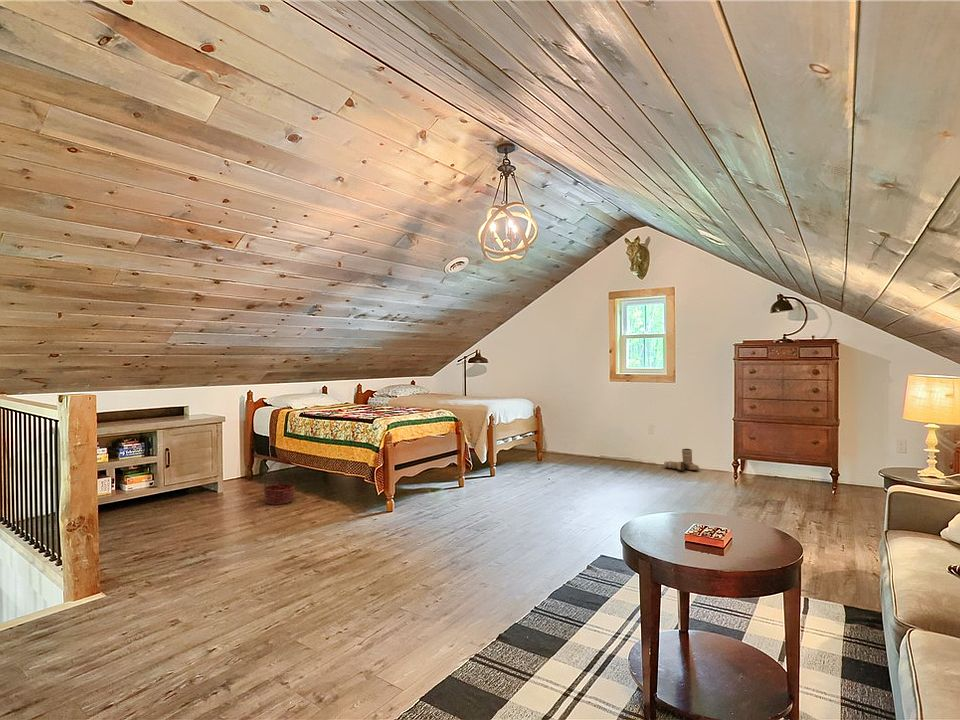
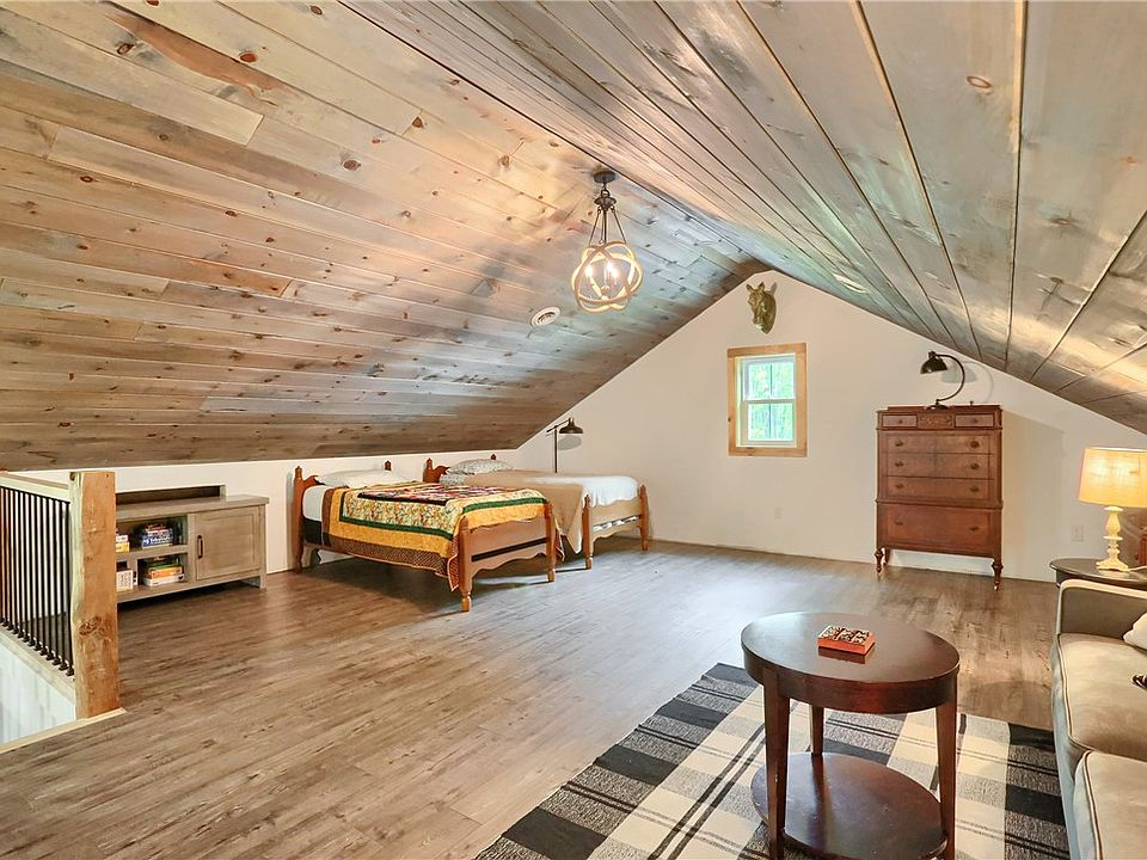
- basket (280, 483)
- boots (683, 459)
